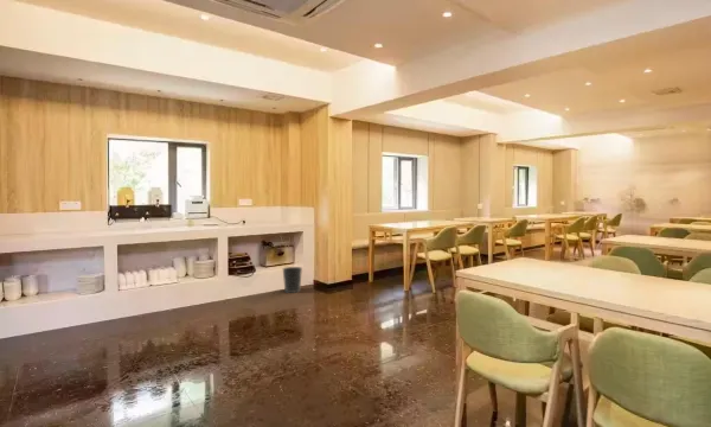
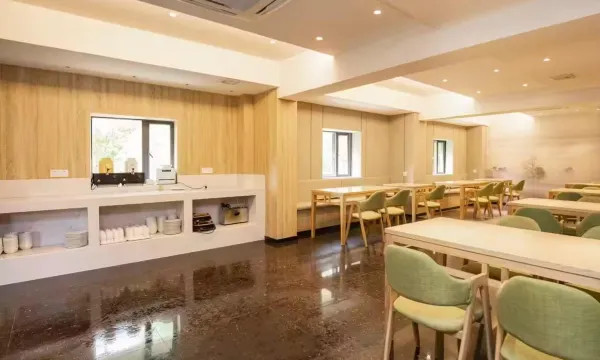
- wastebasket (292, 279)
